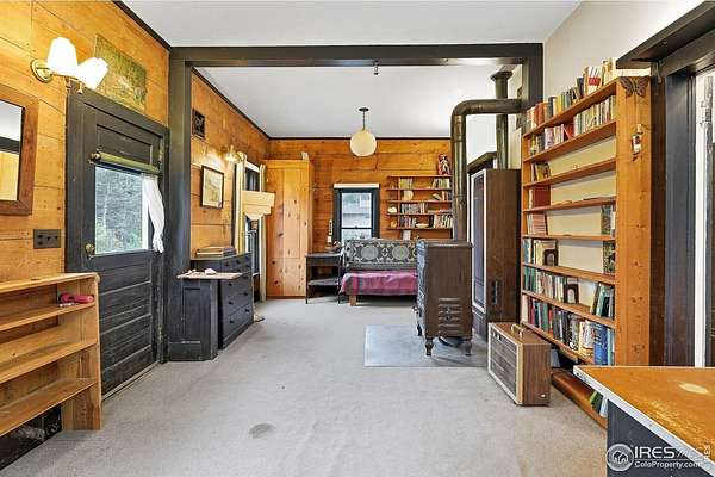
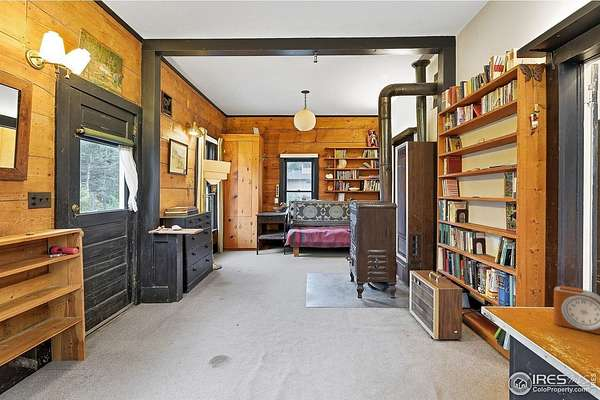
+ alarm clock (580, 308)
